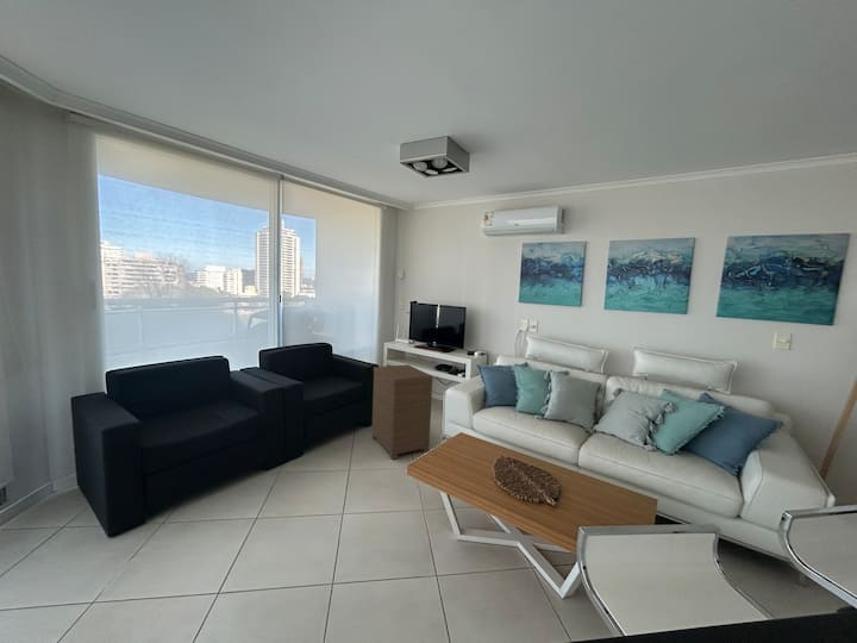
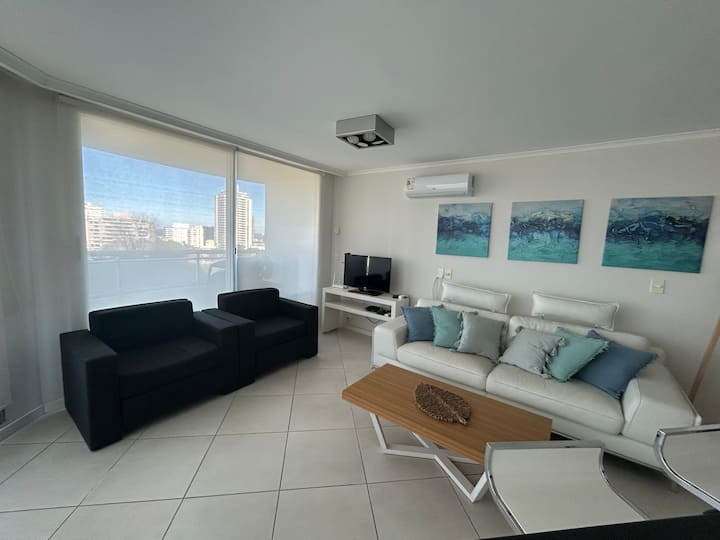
- nightstand (402, 407)
